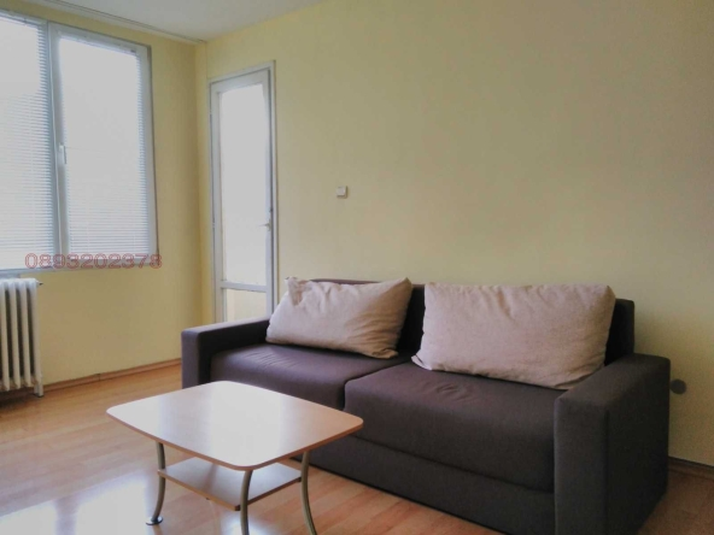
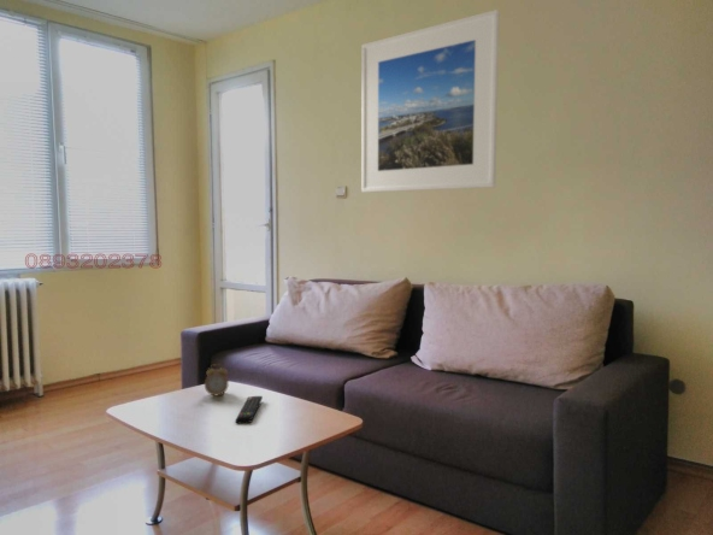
+ remote control (249, 408)
+ alarm clock (217, 378)
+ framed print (423, 110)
